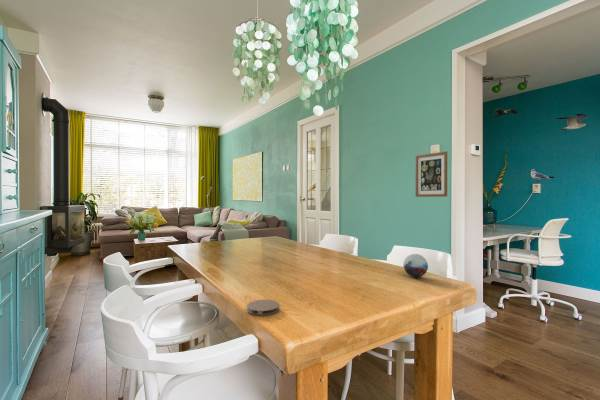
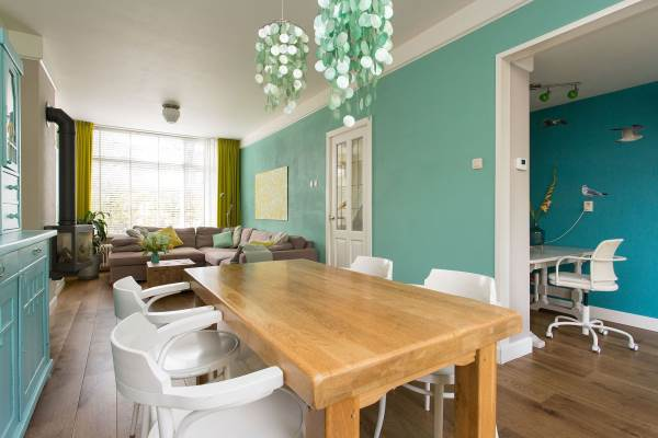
- decorative orb (415, 265)
- wall art (430, 175)
- coaster (263, 307)
